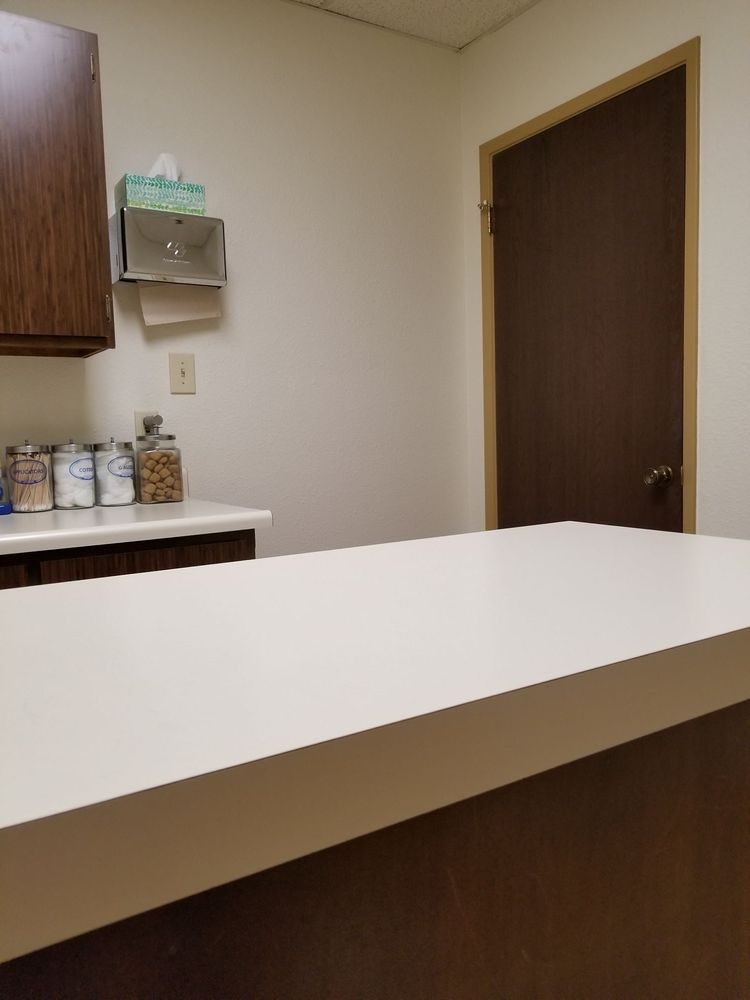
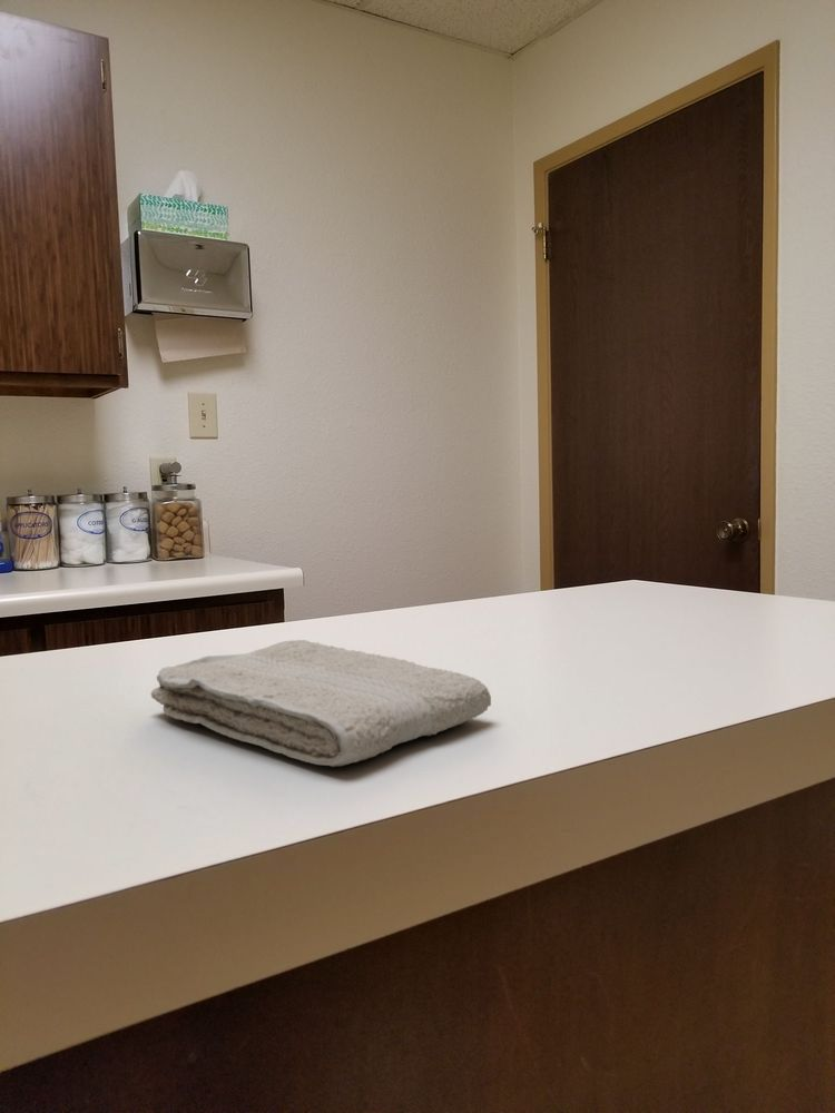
+ washcloth (312, 689)
